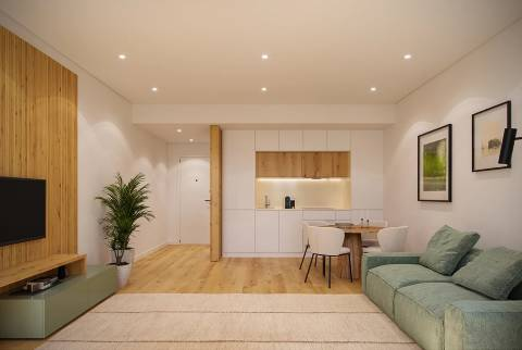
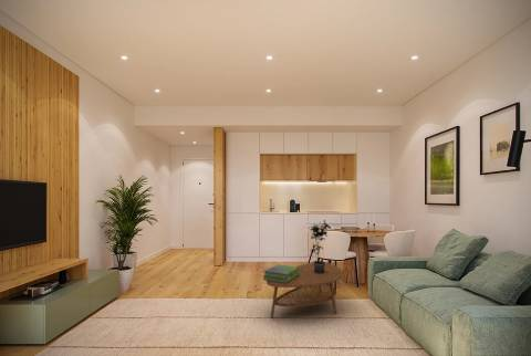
+ potted plant (319, 247)
+ coffee table (311, 290)
+ stack of books (281, 273)
